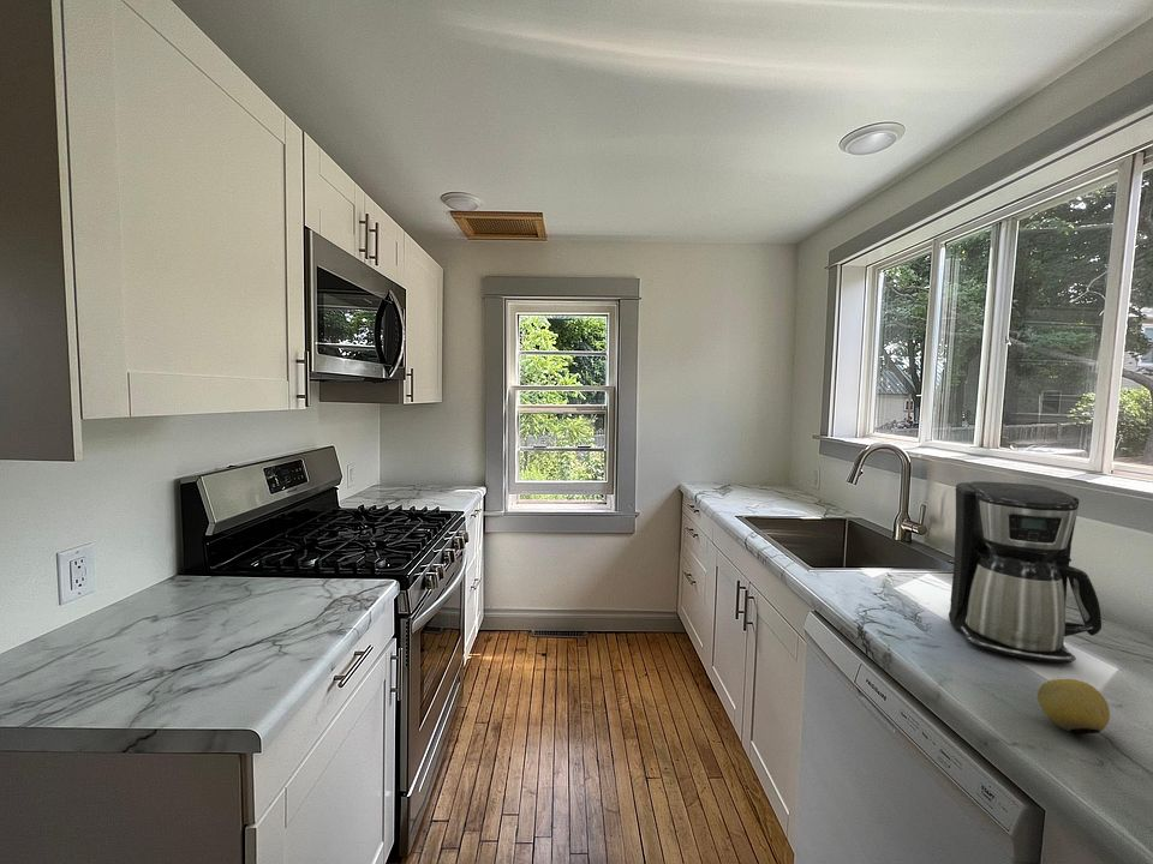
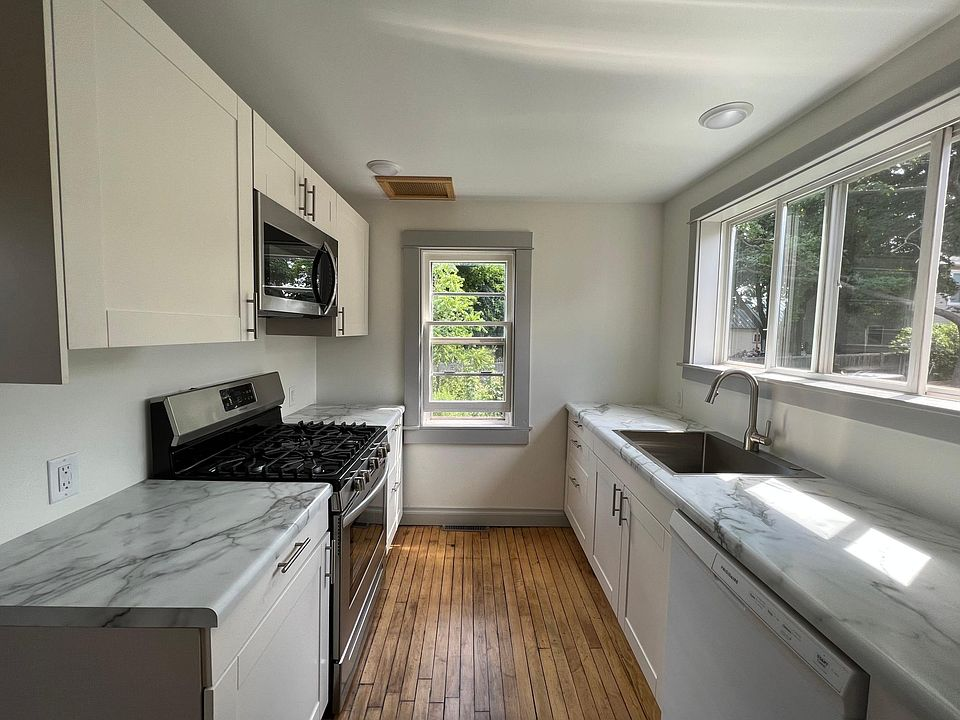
- fruit (1073, 704)
- coffee maker (1021, 560)
